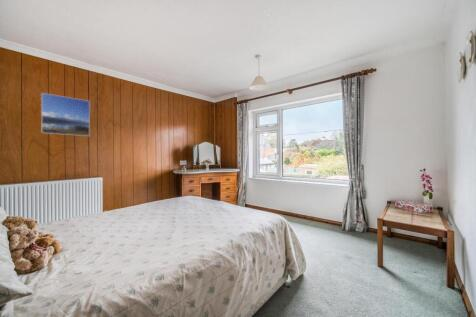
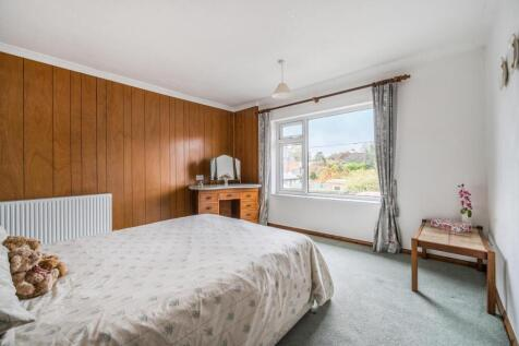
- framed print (67, 115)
